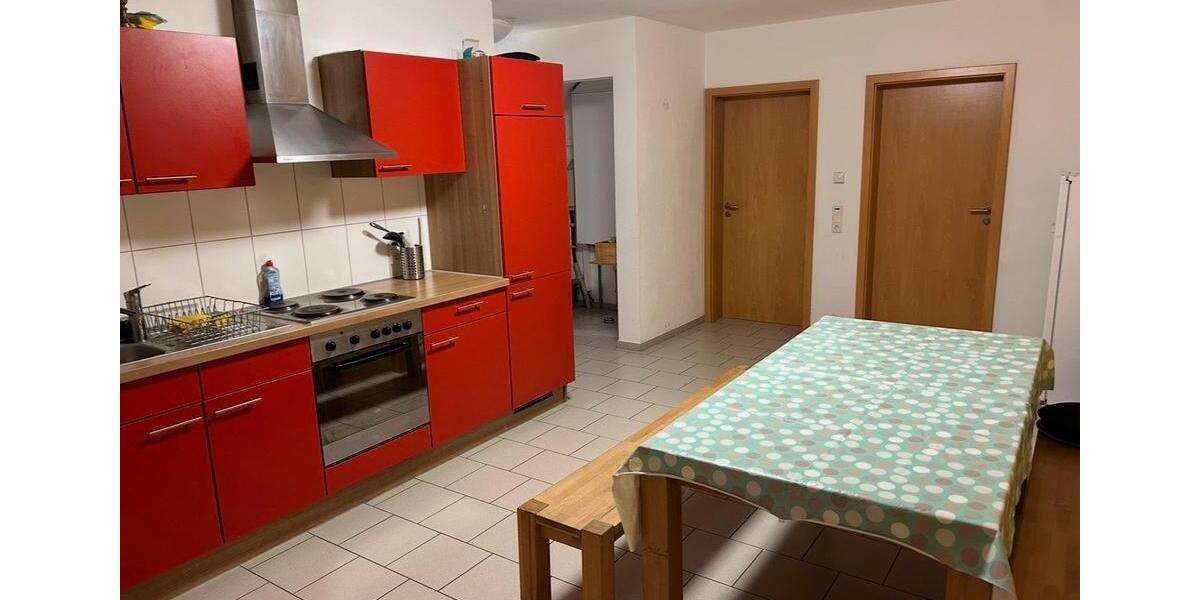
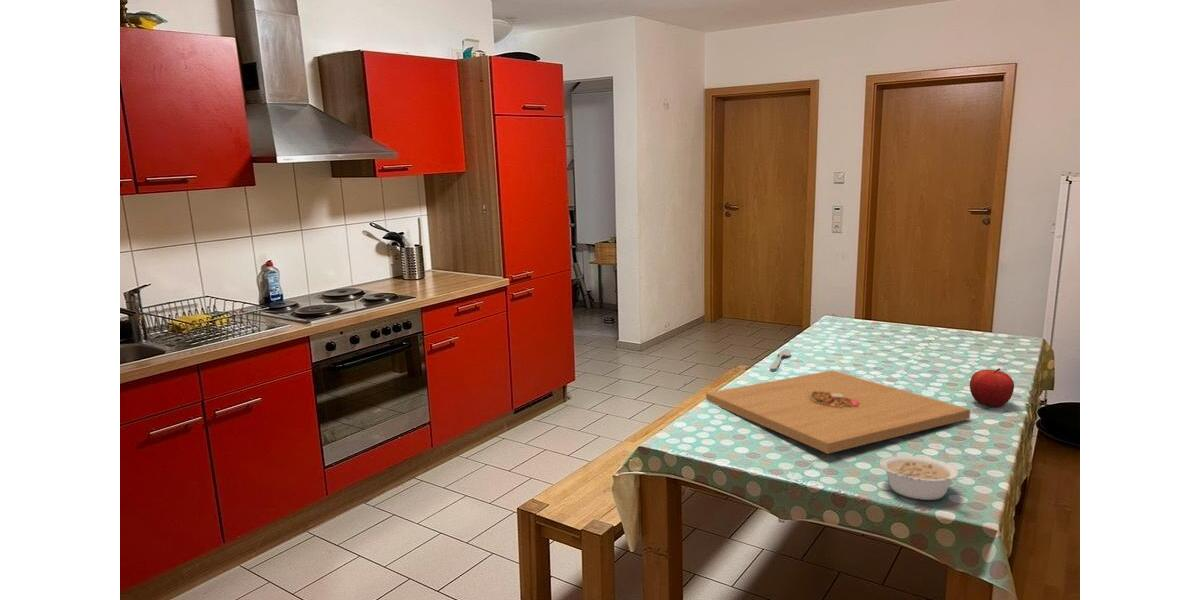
+ legume (921, 477)
+ spoon (779, 358)
+ fruit (991, 386)
+ platter (830, 402)
